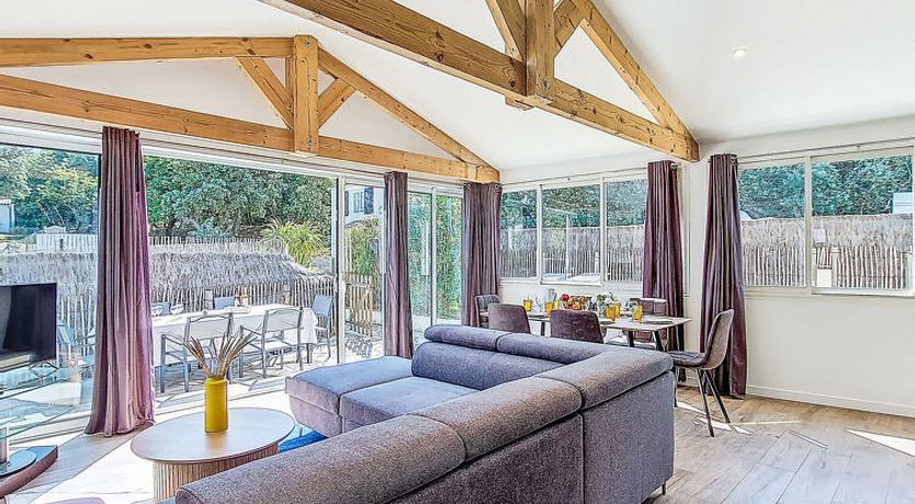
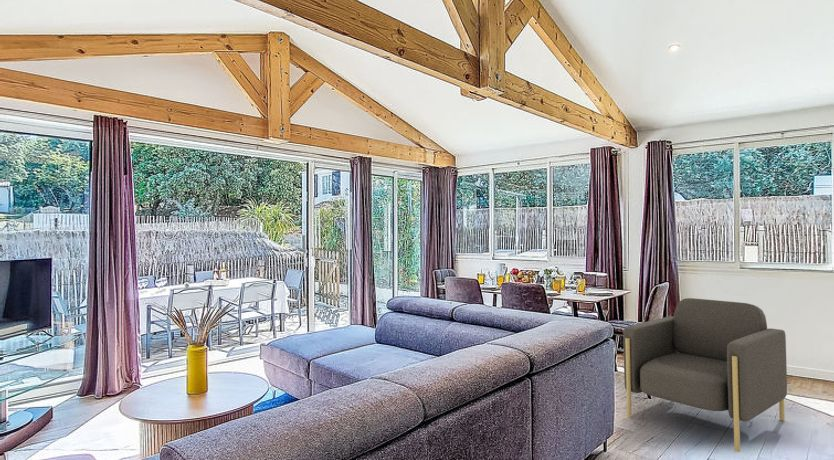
+ armchair (701, 361)
